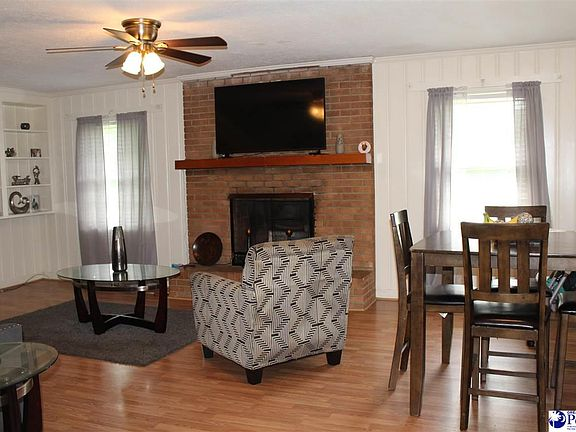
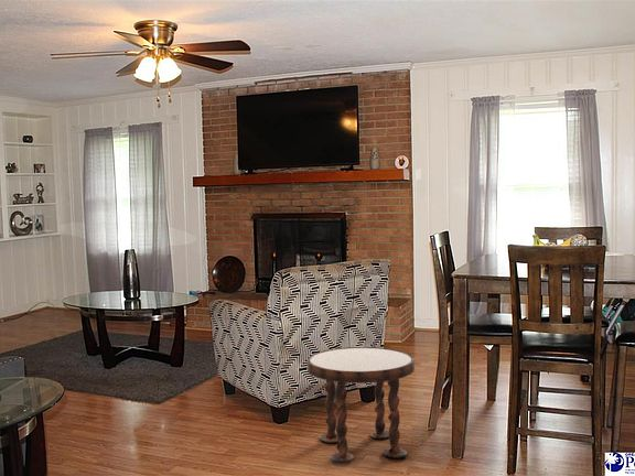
+ side table (375, 398)
